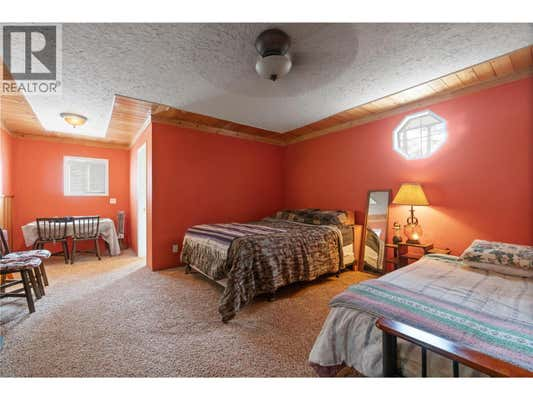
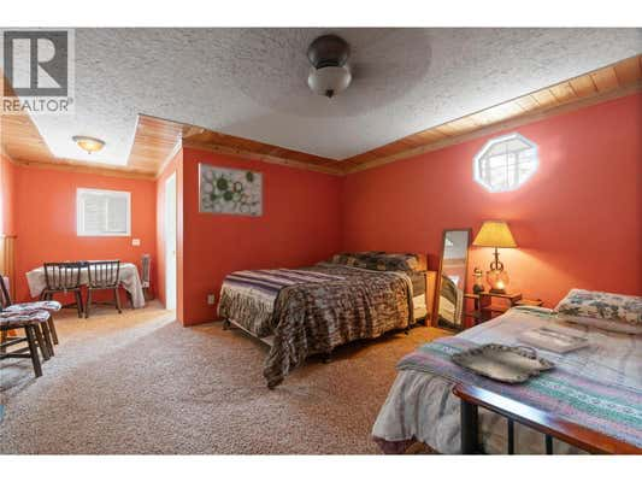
+ book (550, 339)
+ wall art (232, 190)
+ serving tray (500, 359)
